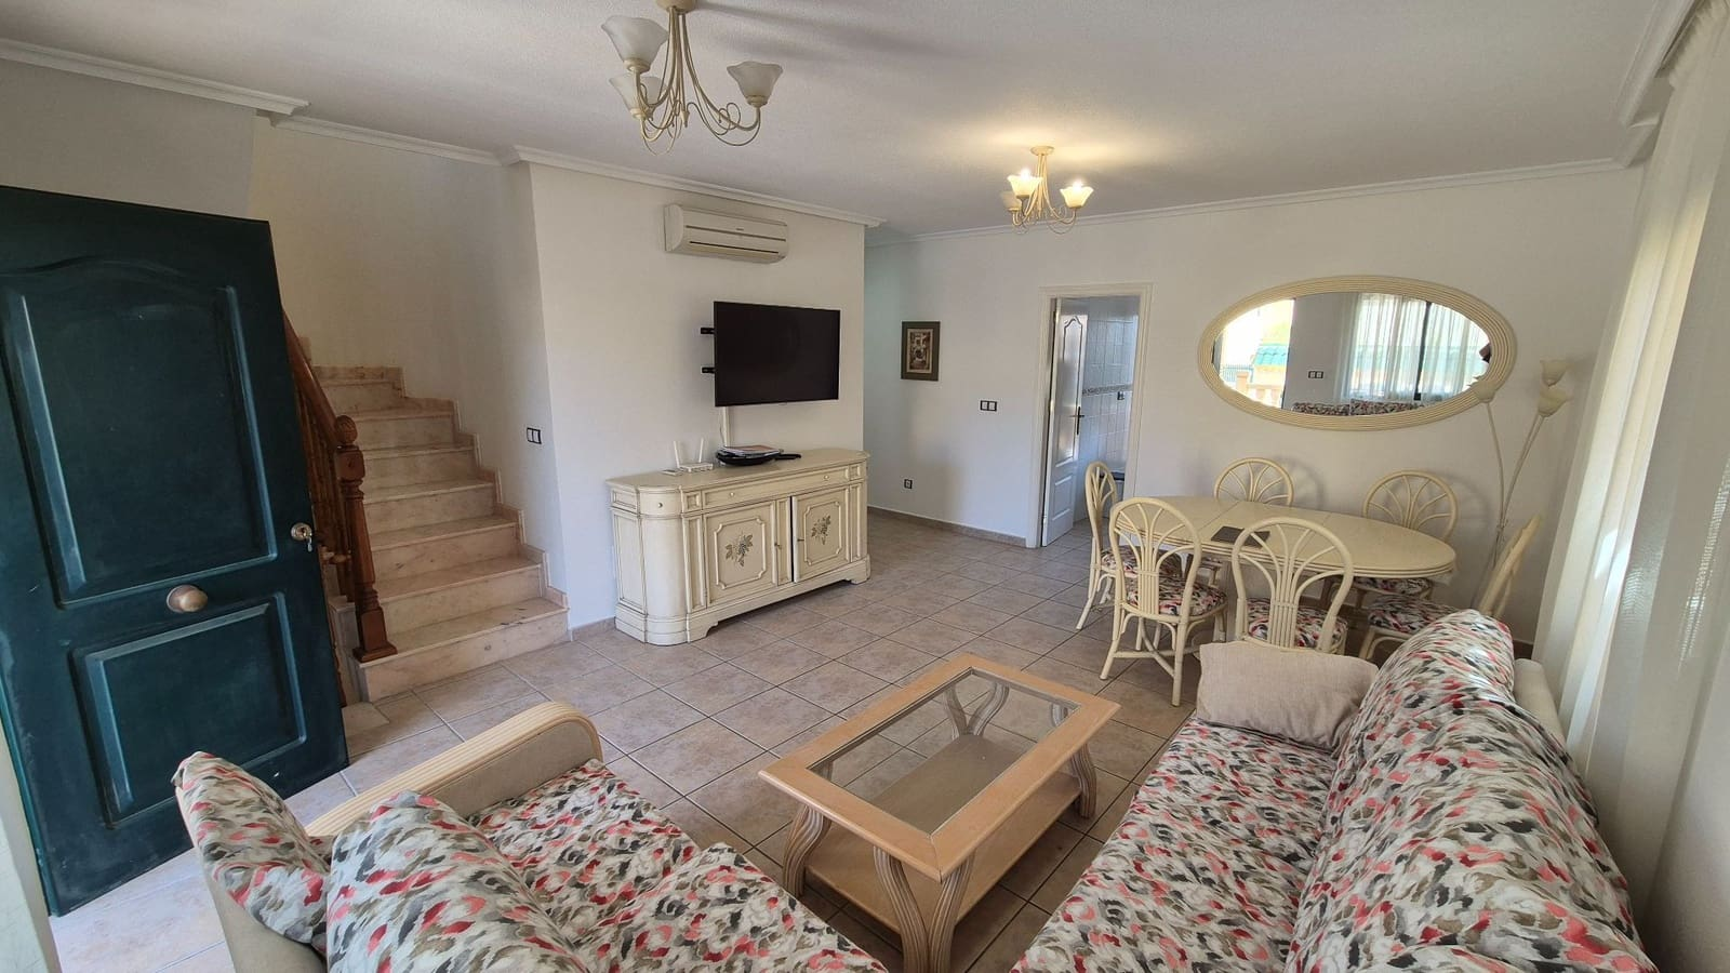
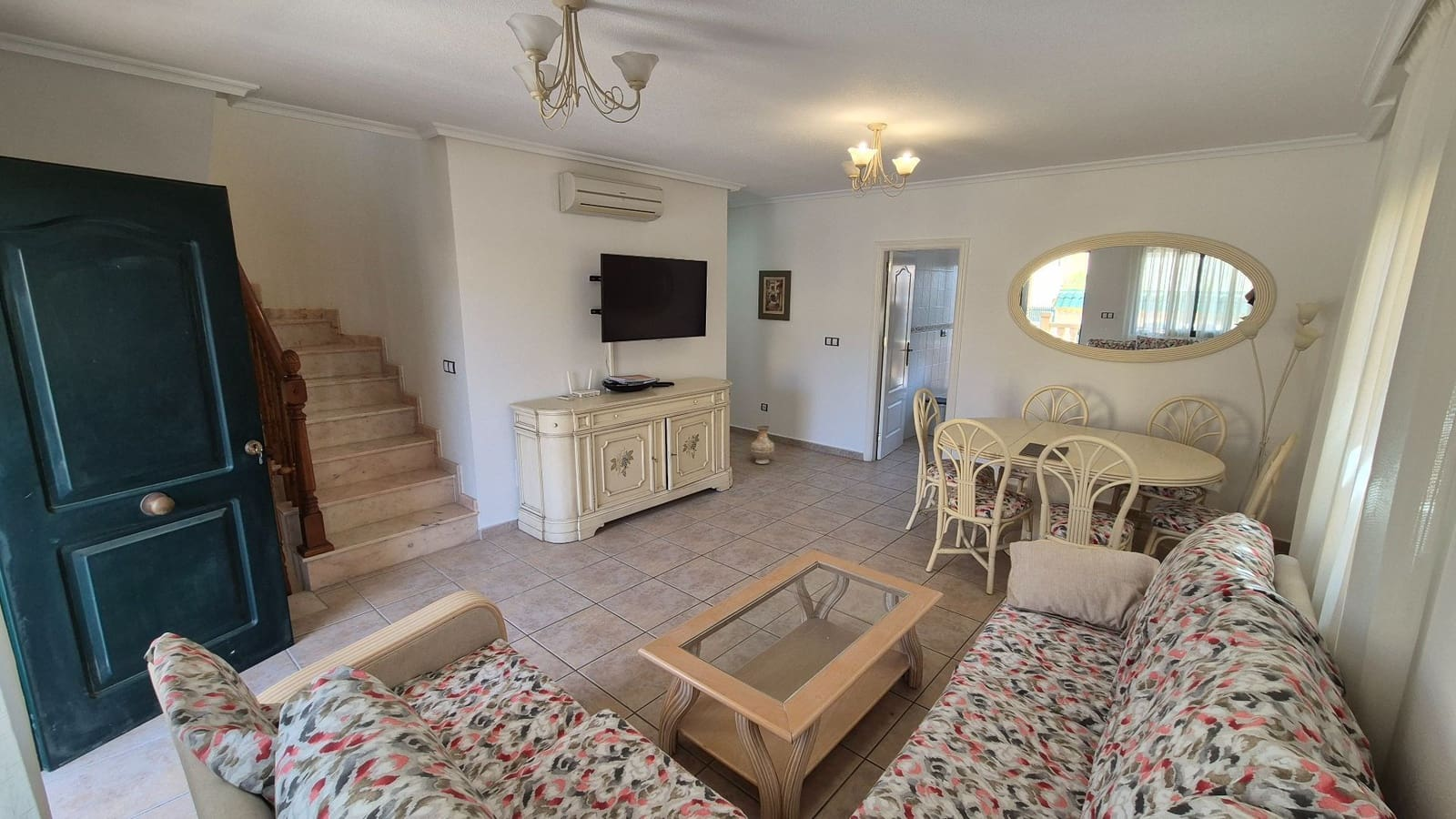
+ vase (763, 444)
